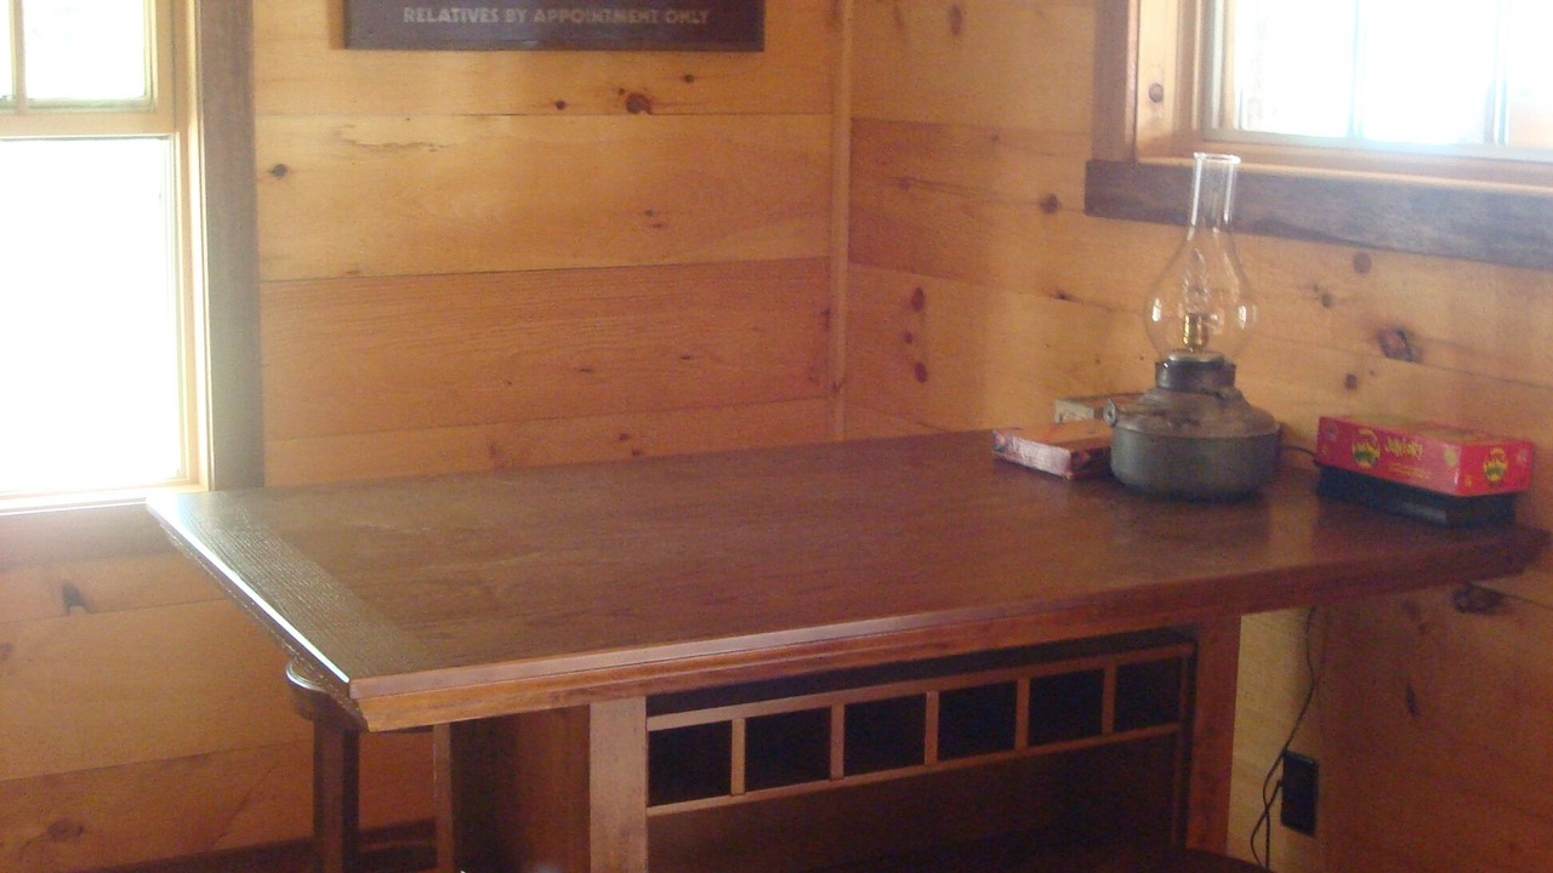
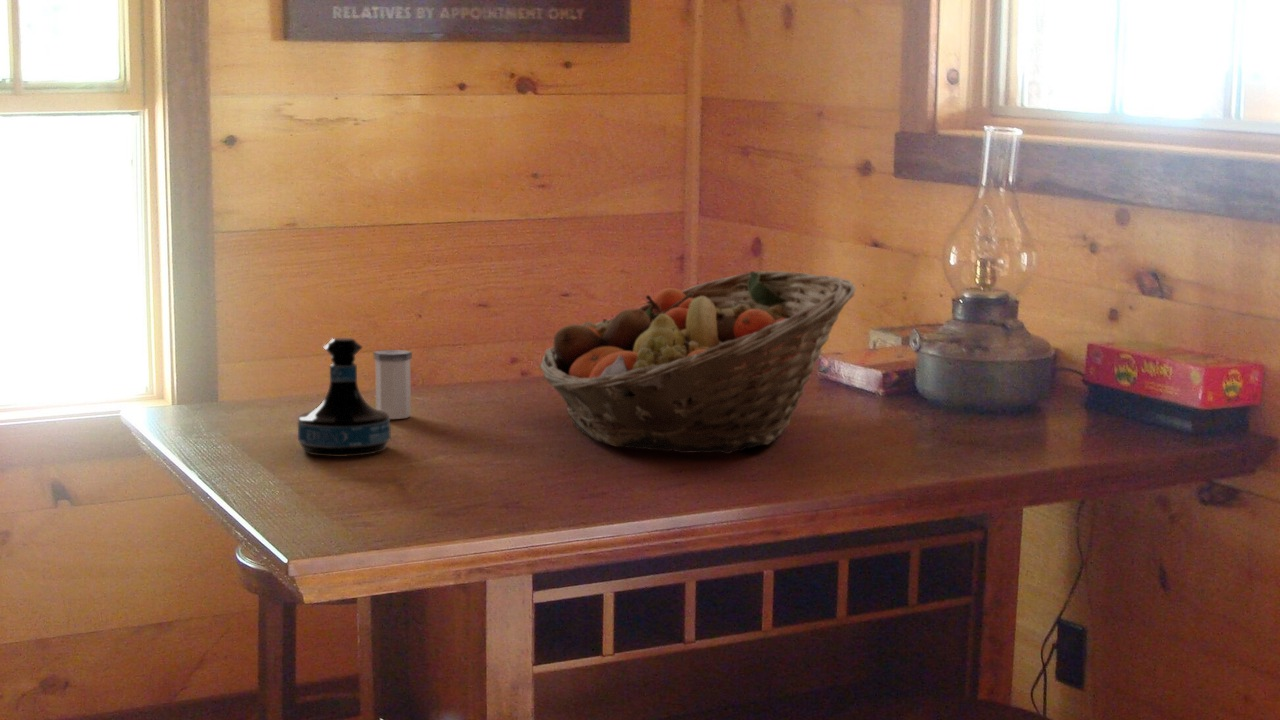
+ fruit basket (693, 352)
+ tequila bottle (343, 394)
+ salt shaker (393, 384)
